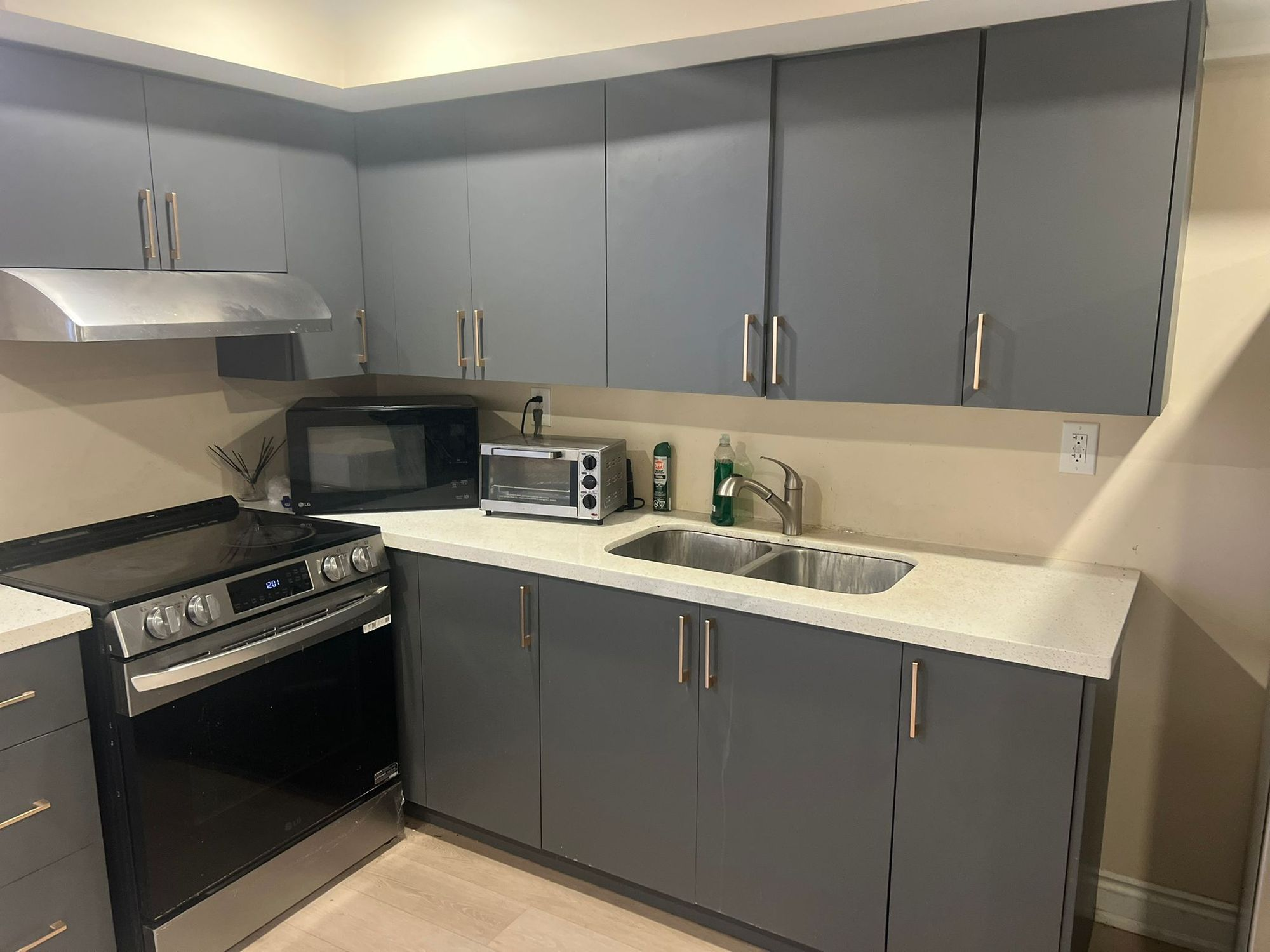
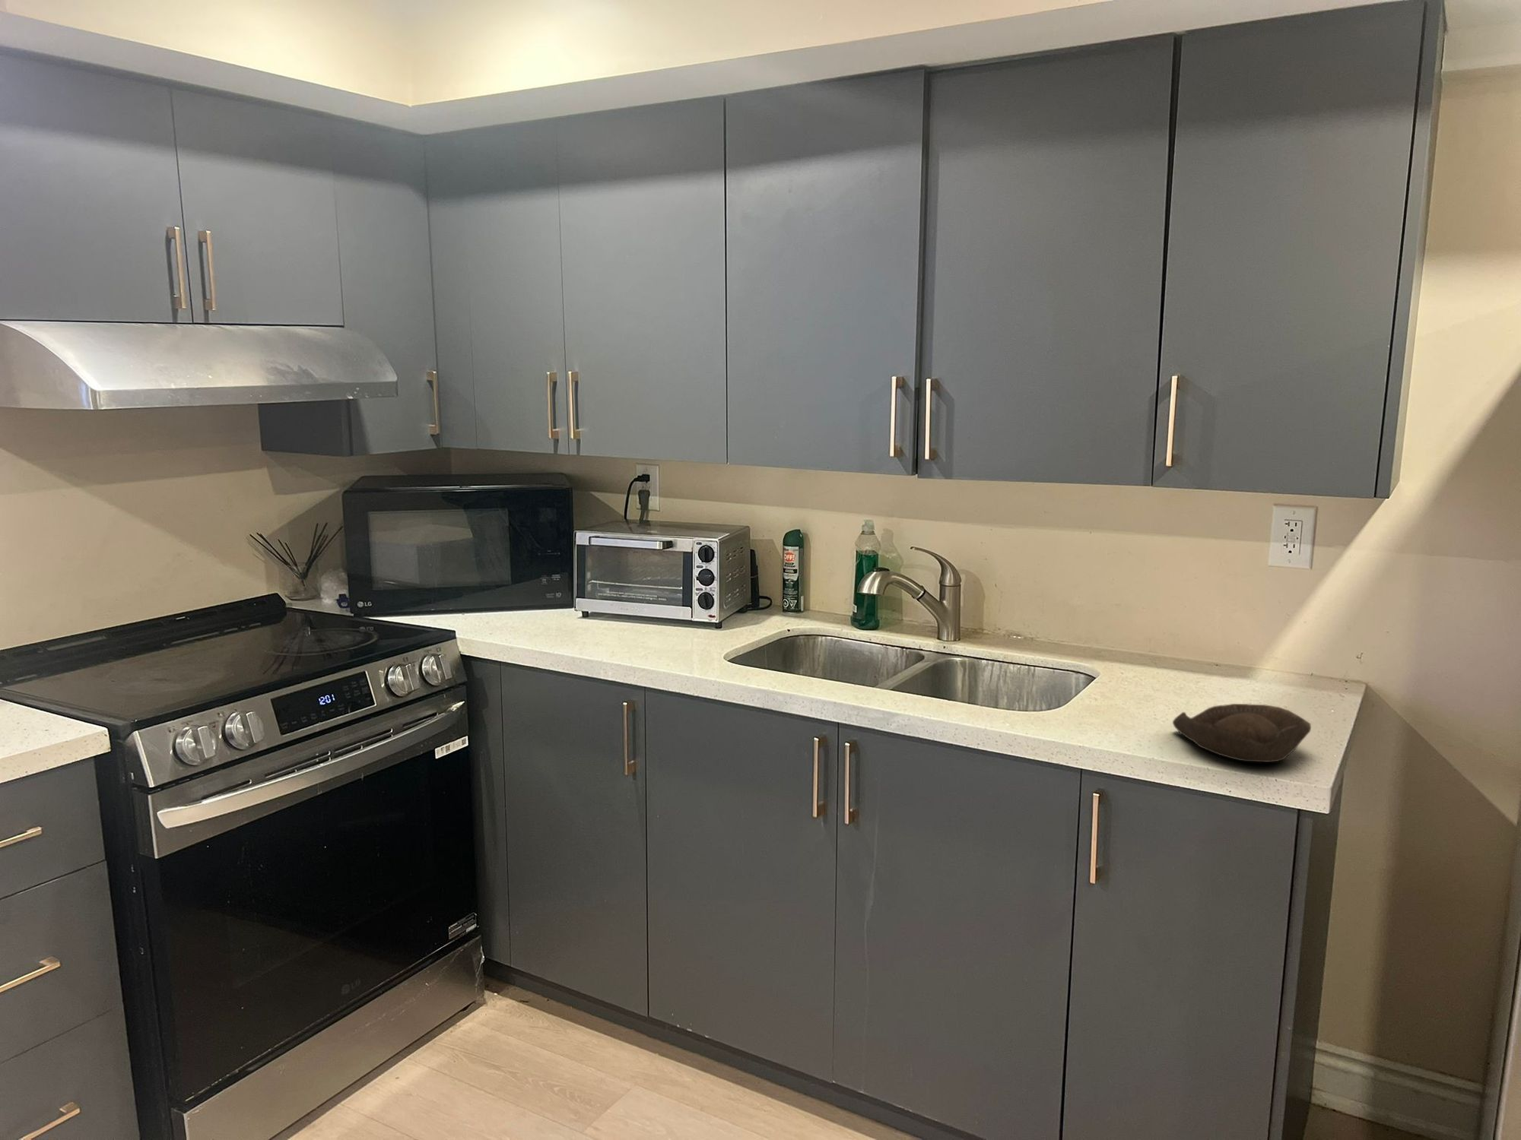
+ bowl (1231, 729)
